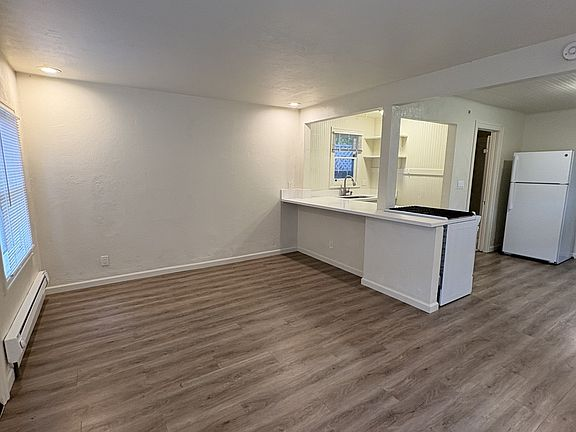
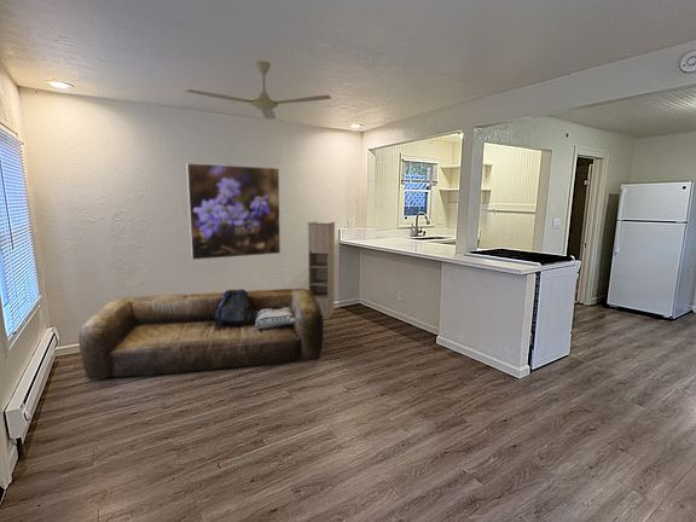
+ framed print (237, 211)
+ ceiling fan (261, 92)
+ storage cabinet (321, 269)
+ sofa (213, 324)
